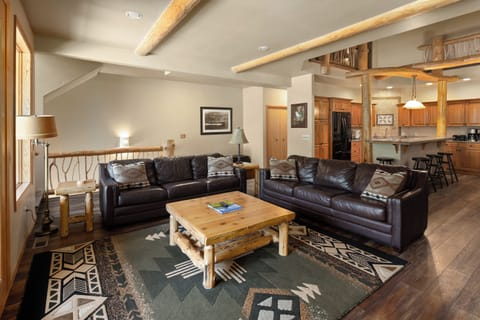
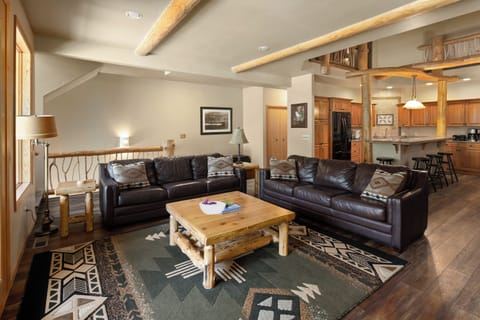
+ decorative bowl (212, 206)
